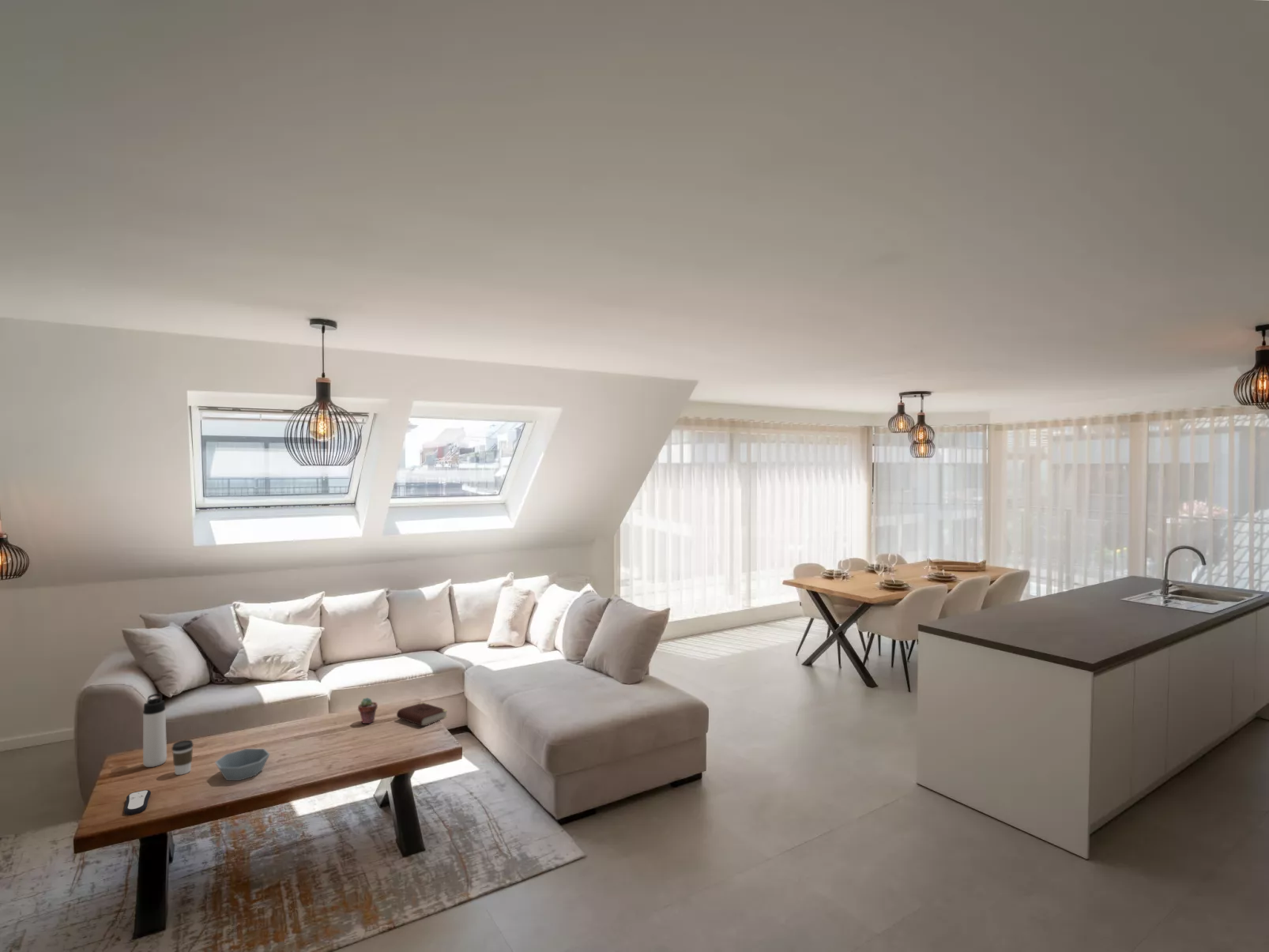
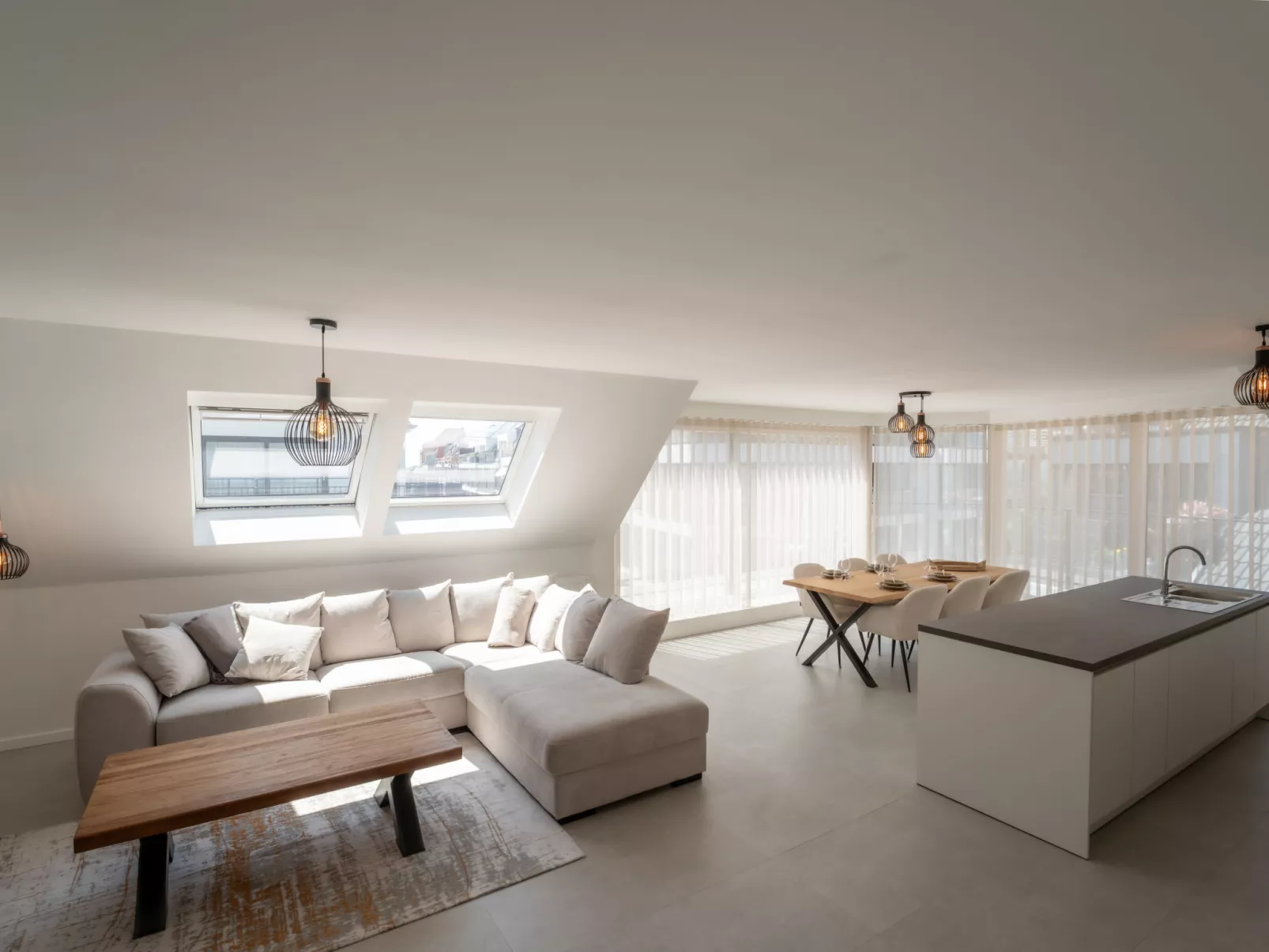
- remote control (137, 802)
- book (422, 713)
- bowl (243, 765)
- thermos bottle (154, 729)
- coffee cup (183, 757)
- potted succulent (367, 709)
